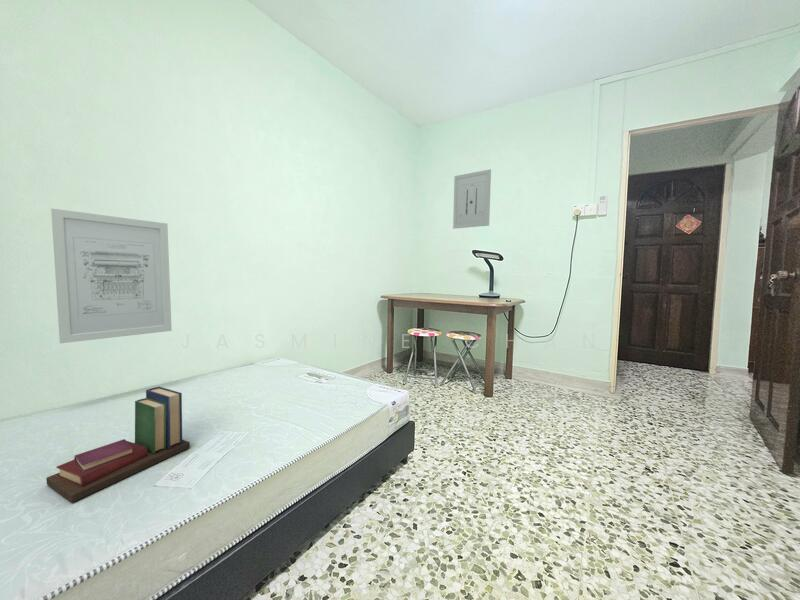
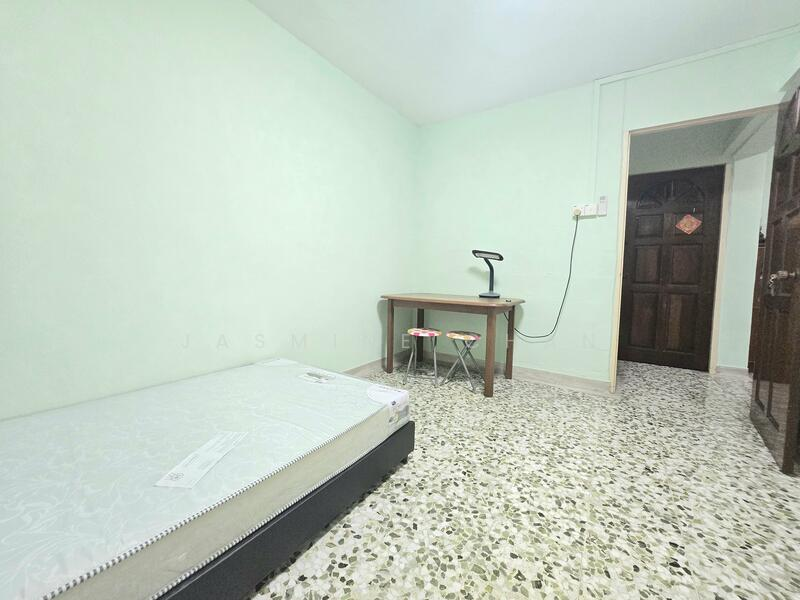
- wall art (471, 200)
- wall art (118, 277)
- book (124, 439)
